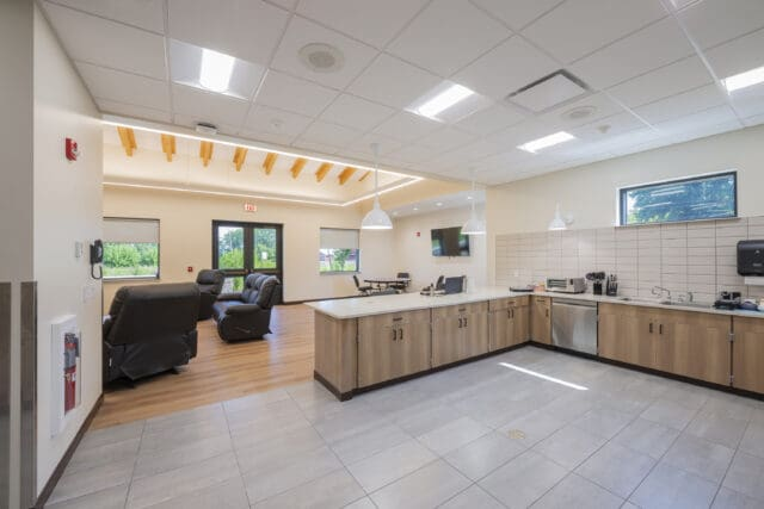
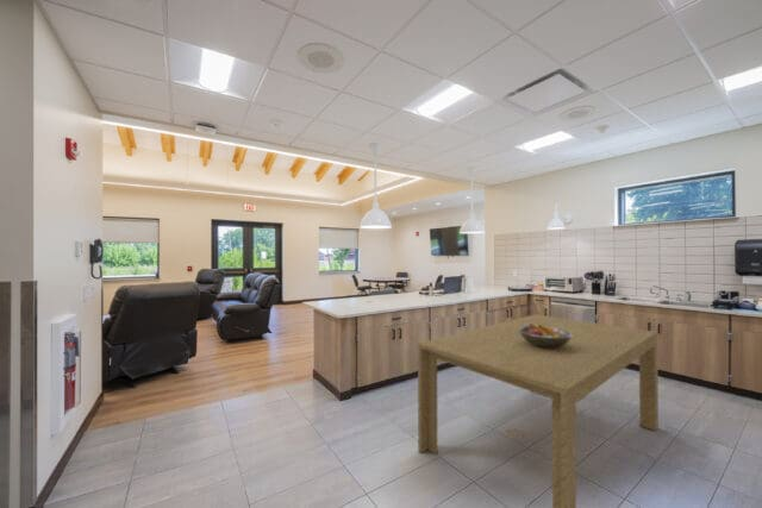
+ dining table (545, 387)
+ fruit bowl (544, 335)
